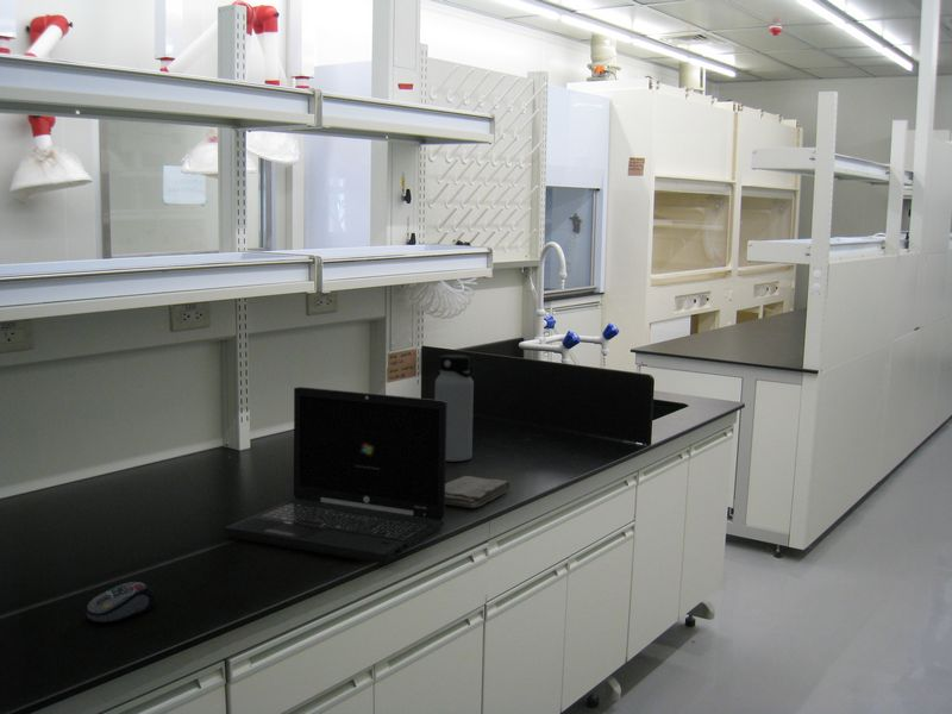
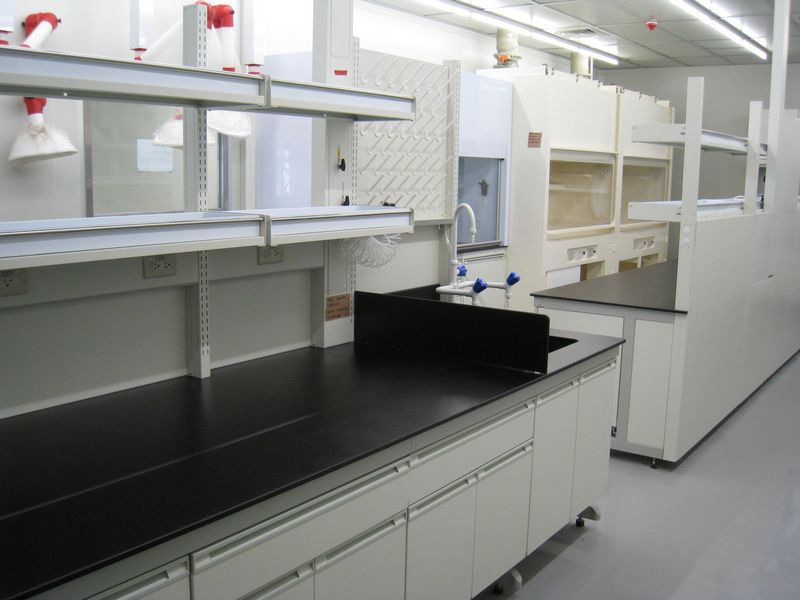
- computer mouse (121, 599)
- laptop (337, 468)
- water bottle (453, 406)
- washcloth (469, 489)
